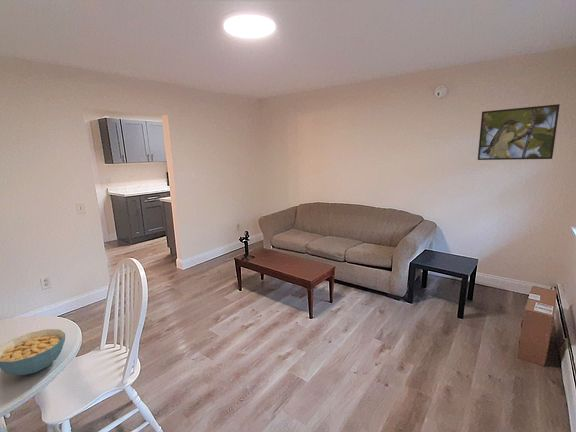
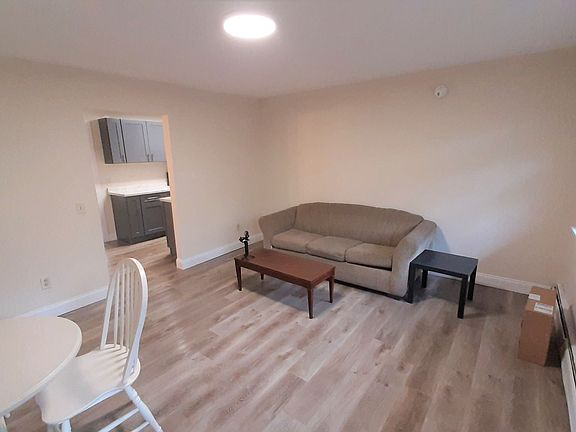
- cereal bowl (33, 356)
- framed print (515, 134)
